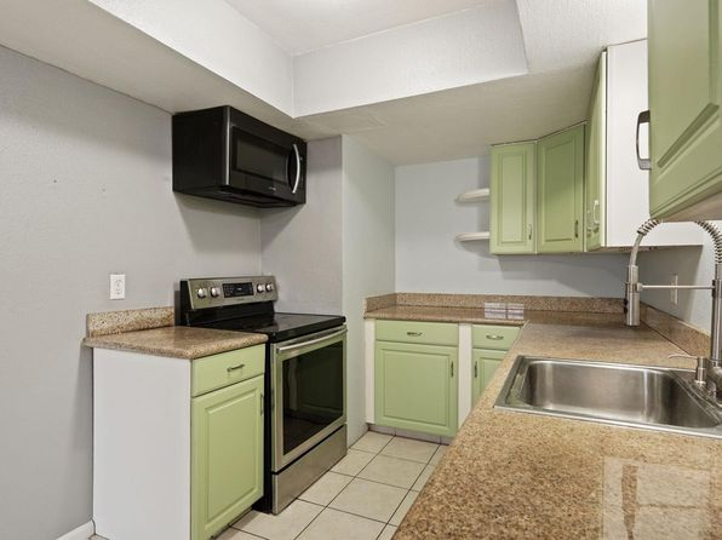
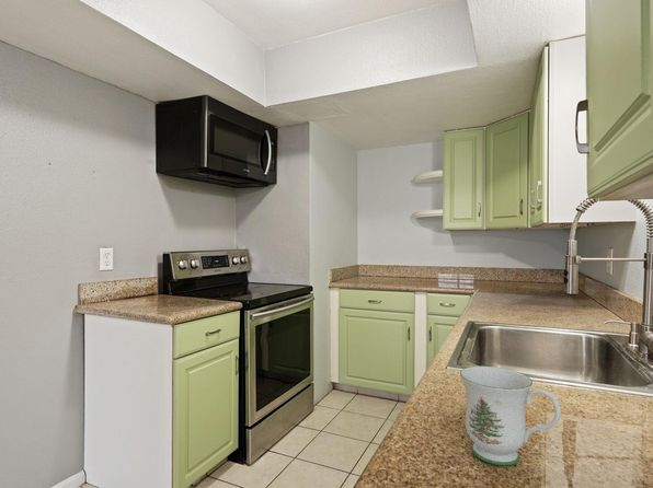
+ mug (507, 419)
